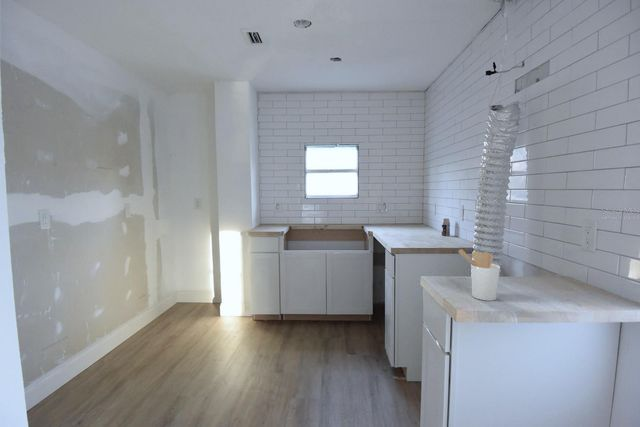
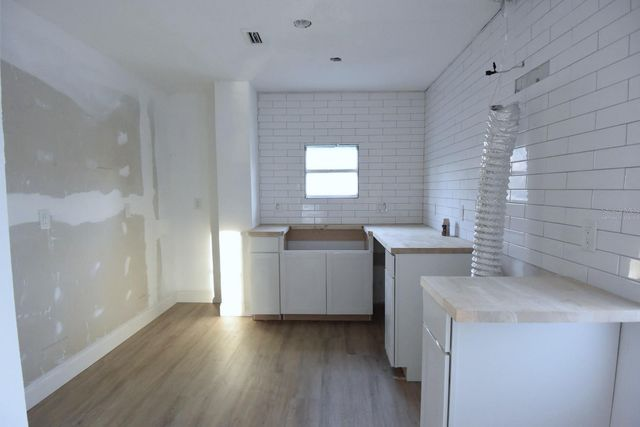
- utensil holder (477, 272)
